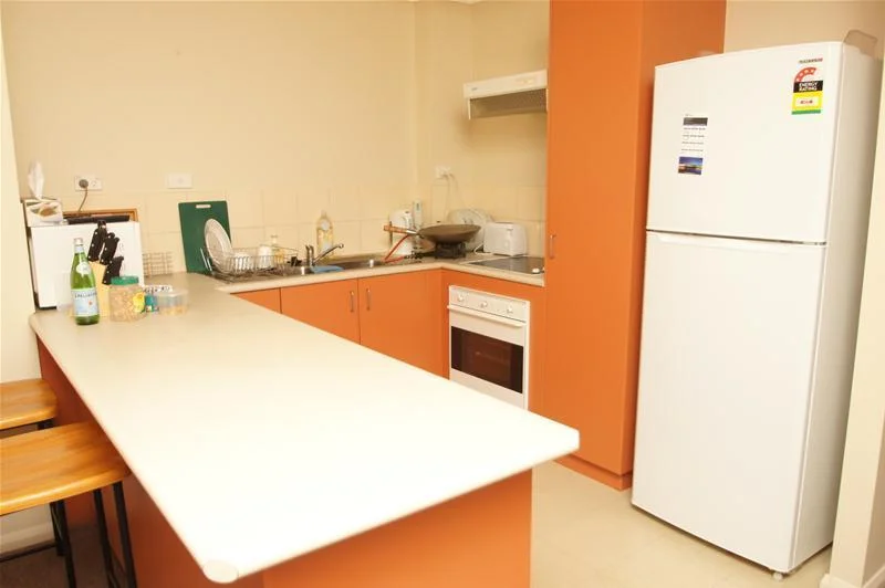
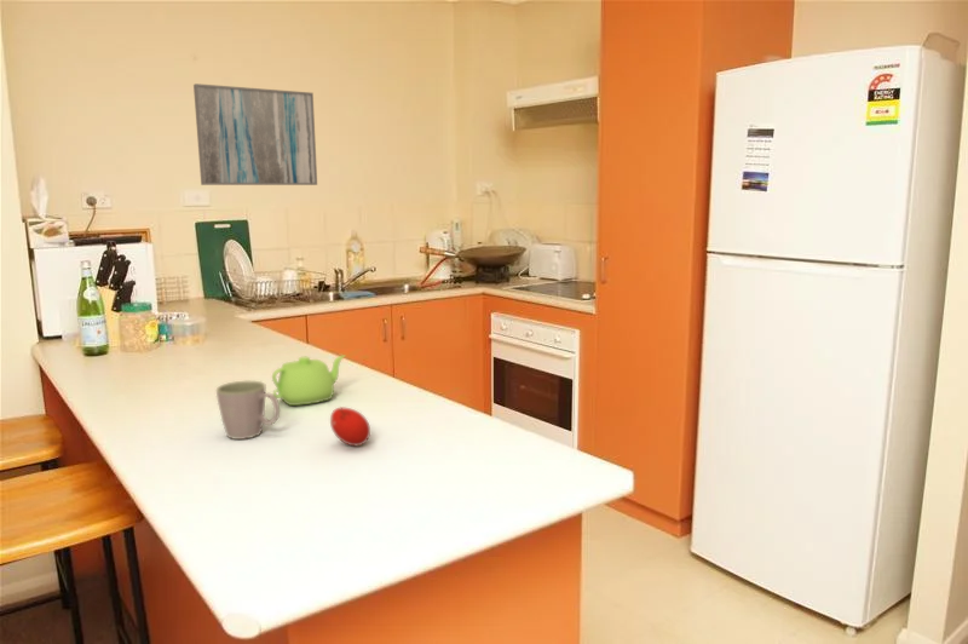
+ wall art (258, 137)
+ mug (250, 410)
+ teapot (310, 376)
+ fruit (350, 425)
